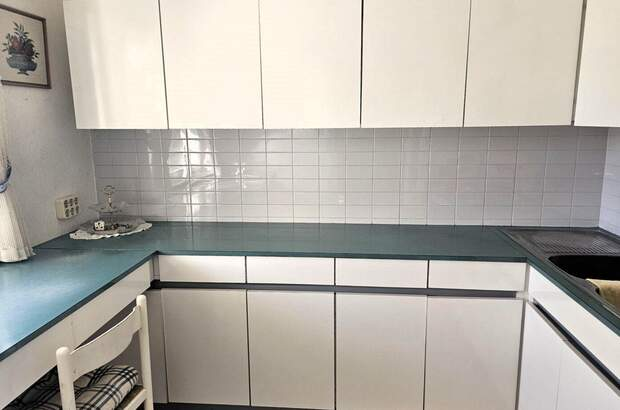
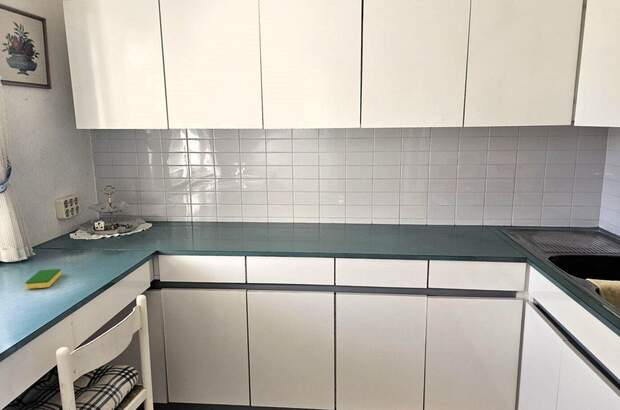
+ dish sponge (44, 278)
